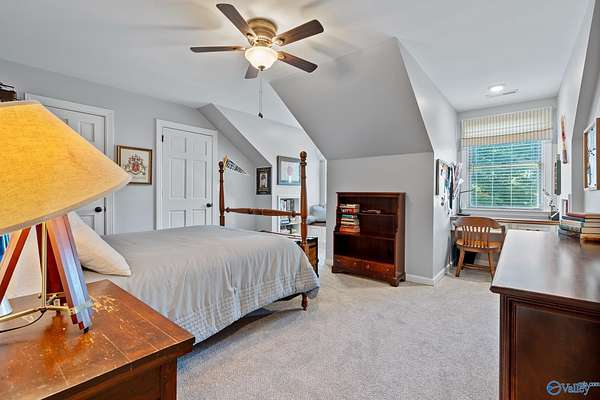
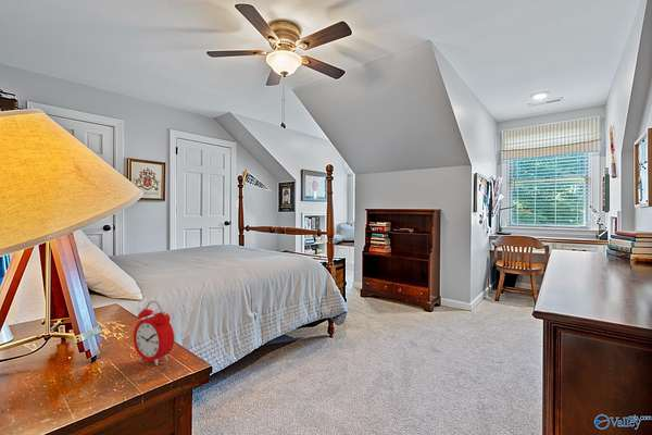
+ alarm clock (153, 331)
